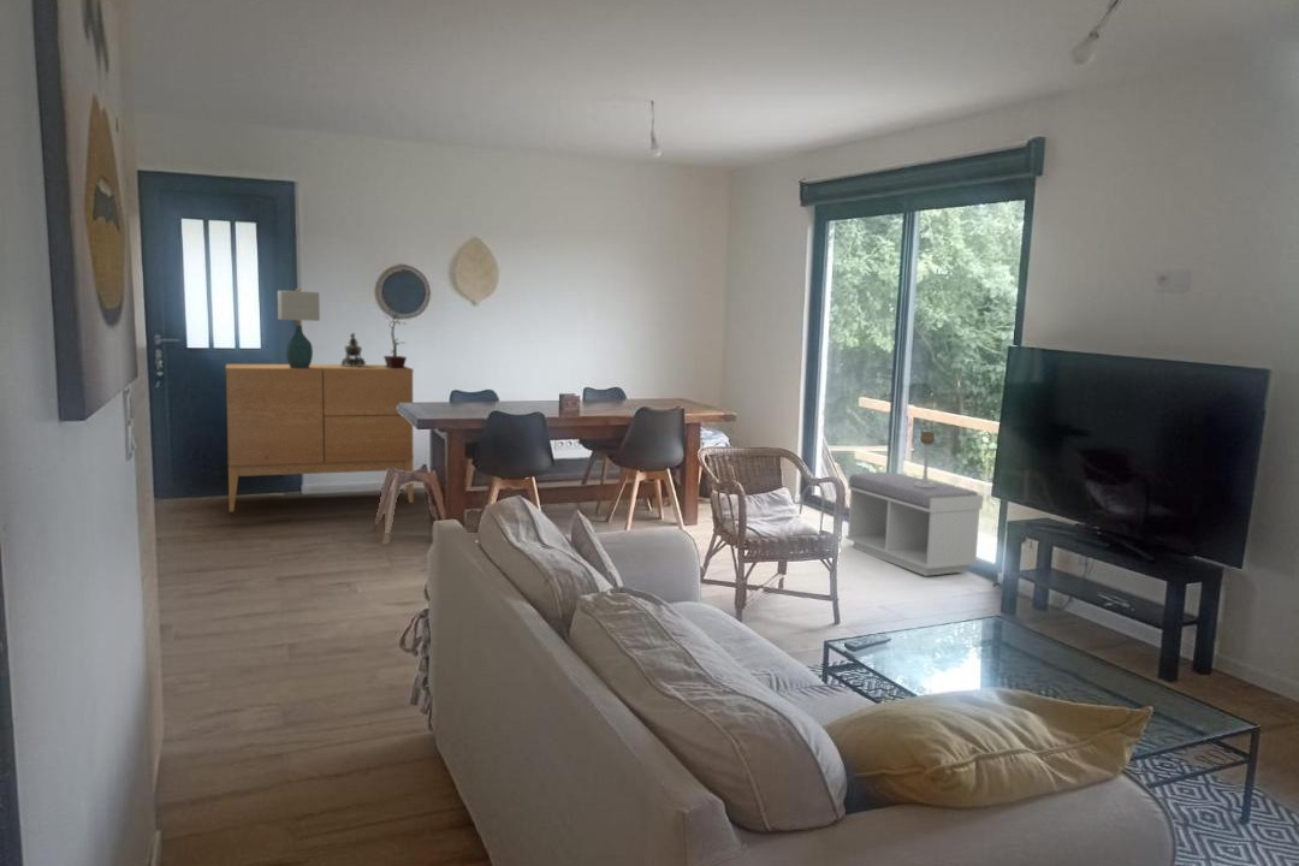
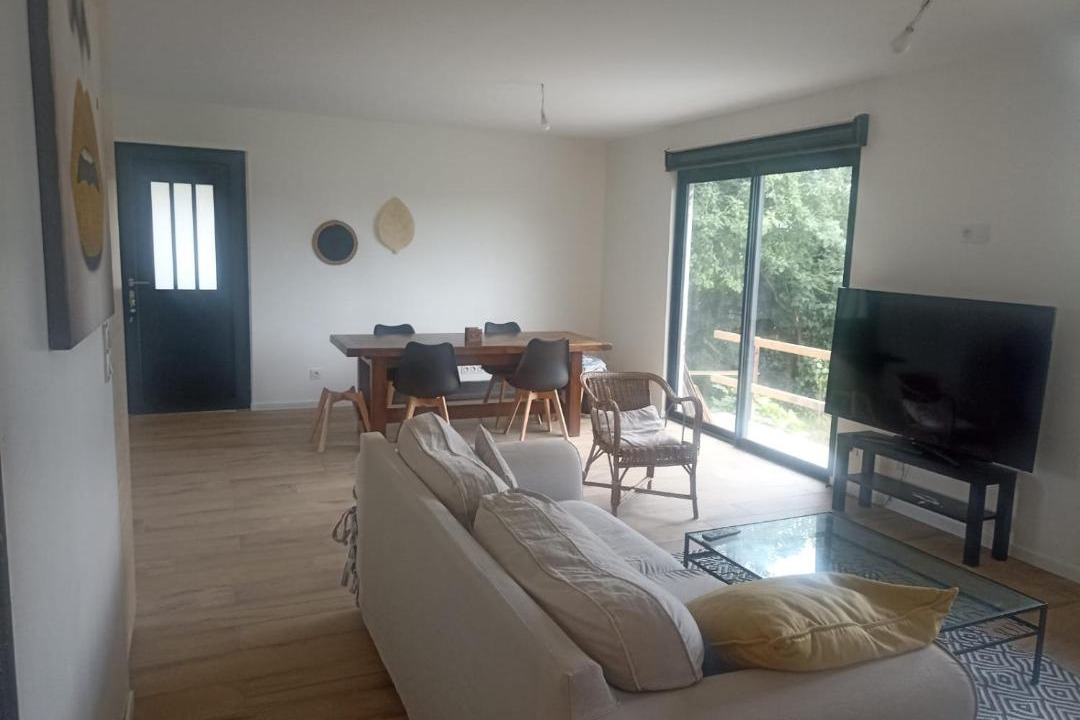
- decorative bowl (354, 349)
- sideboard (320, 433)
- potted plant (393, 334)
- table lamp (298, 327)
- candle holder (926, 458)
- bench (909, 520)
